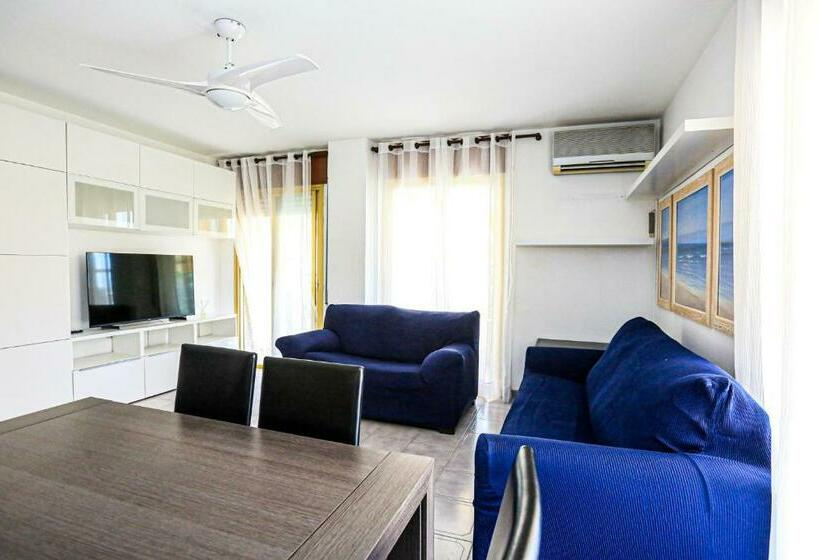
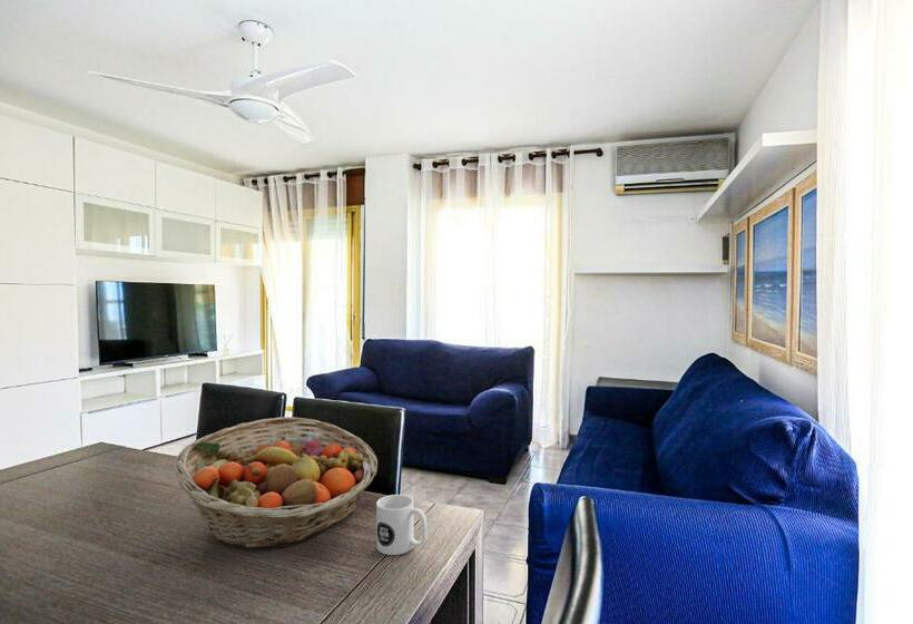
+ fruit basket (285, 474)
+ mug (402, 525)
